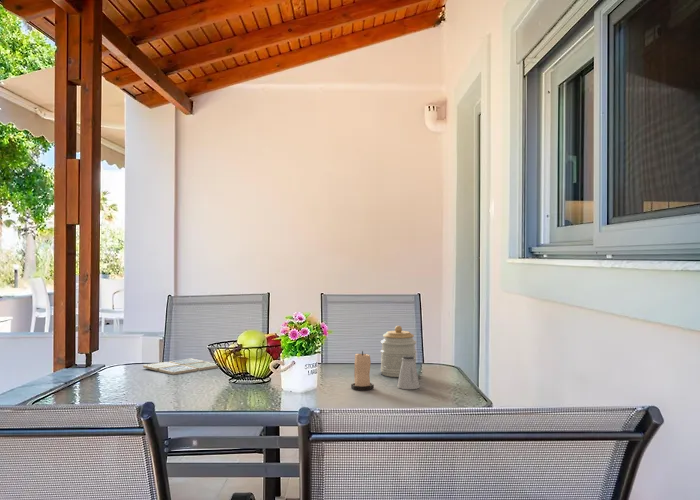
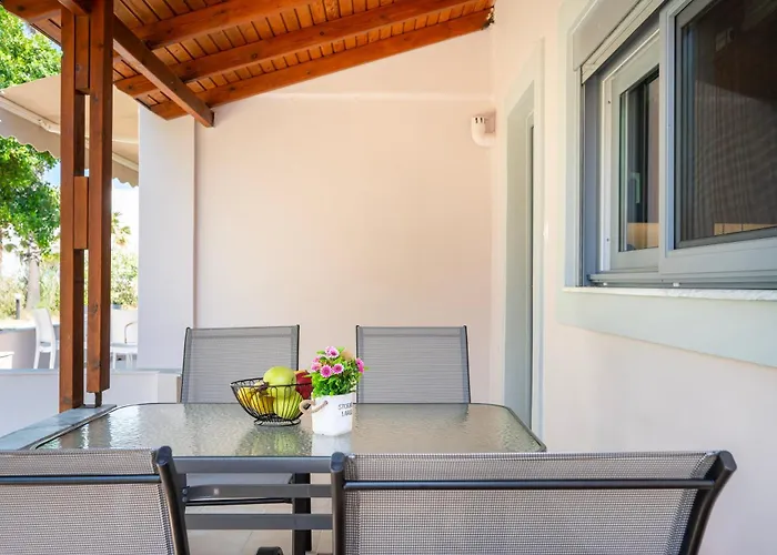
- drink coaster (182, 366)
- saltshaker (408, 371)
- jar (398, 349)
- candle (362, 369)
